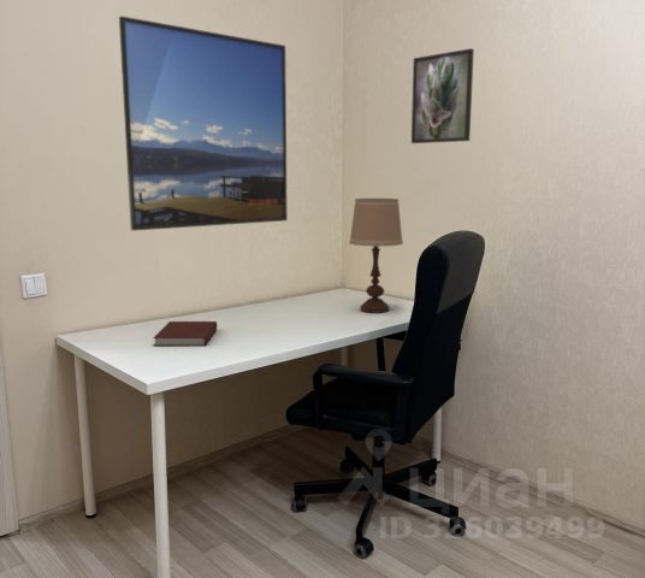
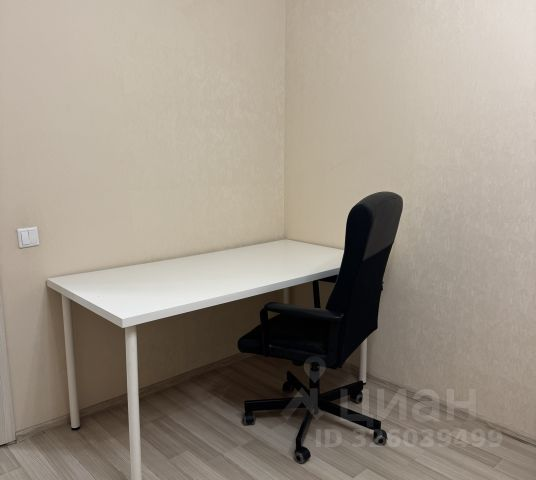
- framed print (440, 98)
- table lamp (375, 255)
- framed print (213, 131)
- notebook (187, 332)
